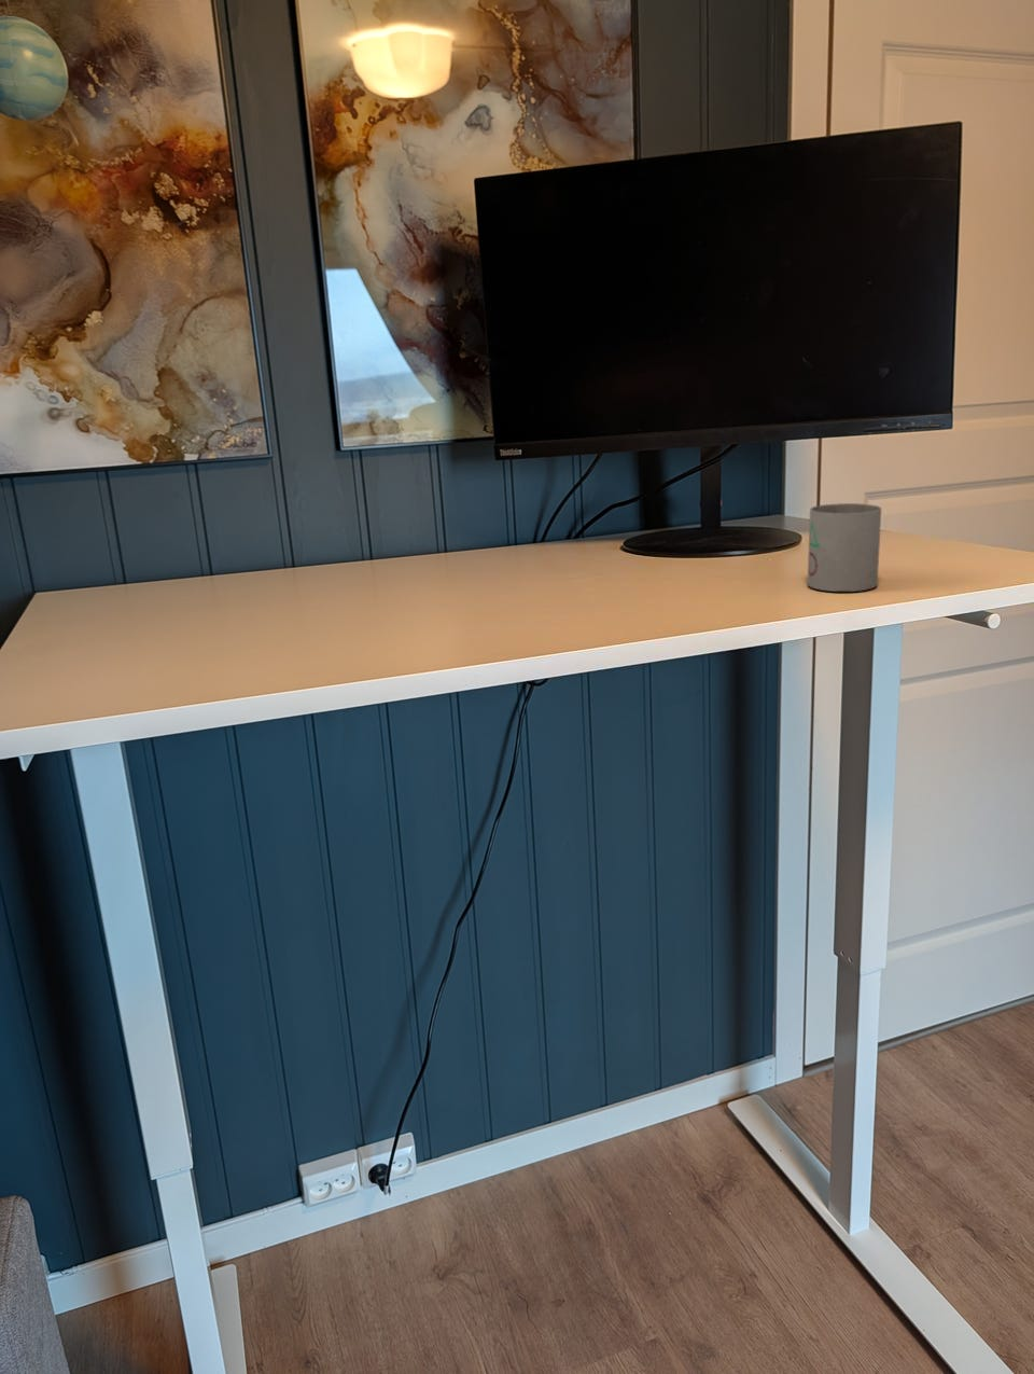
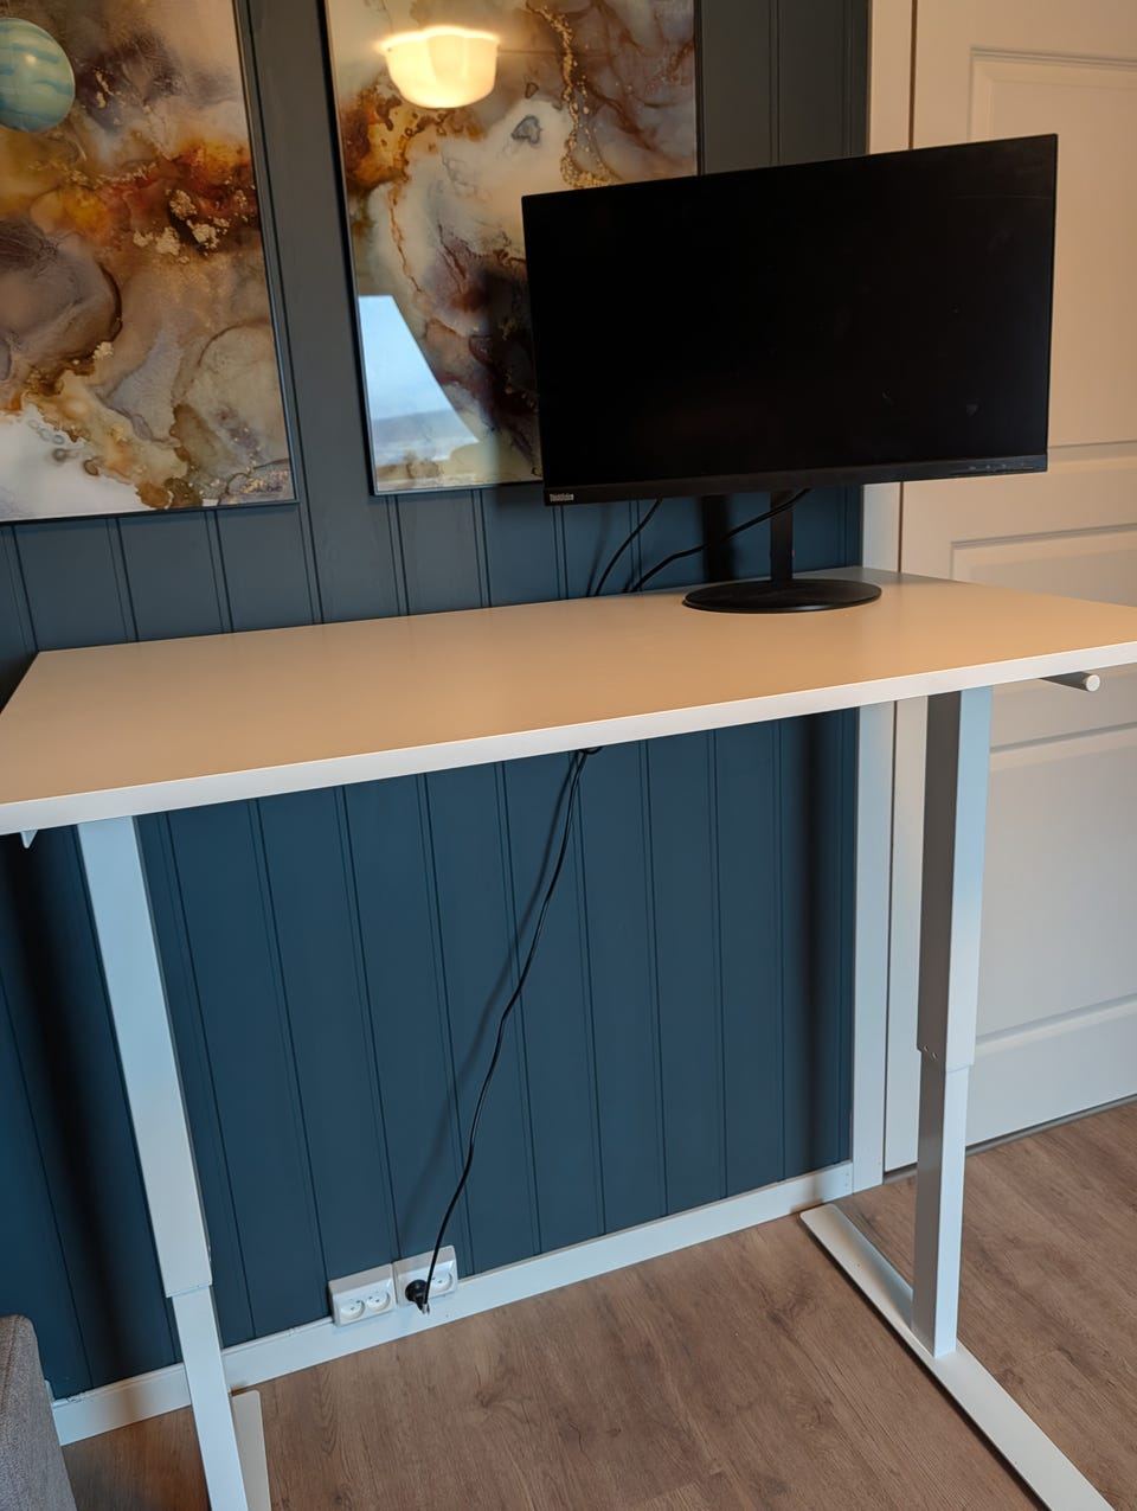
- mug (835, 543)
